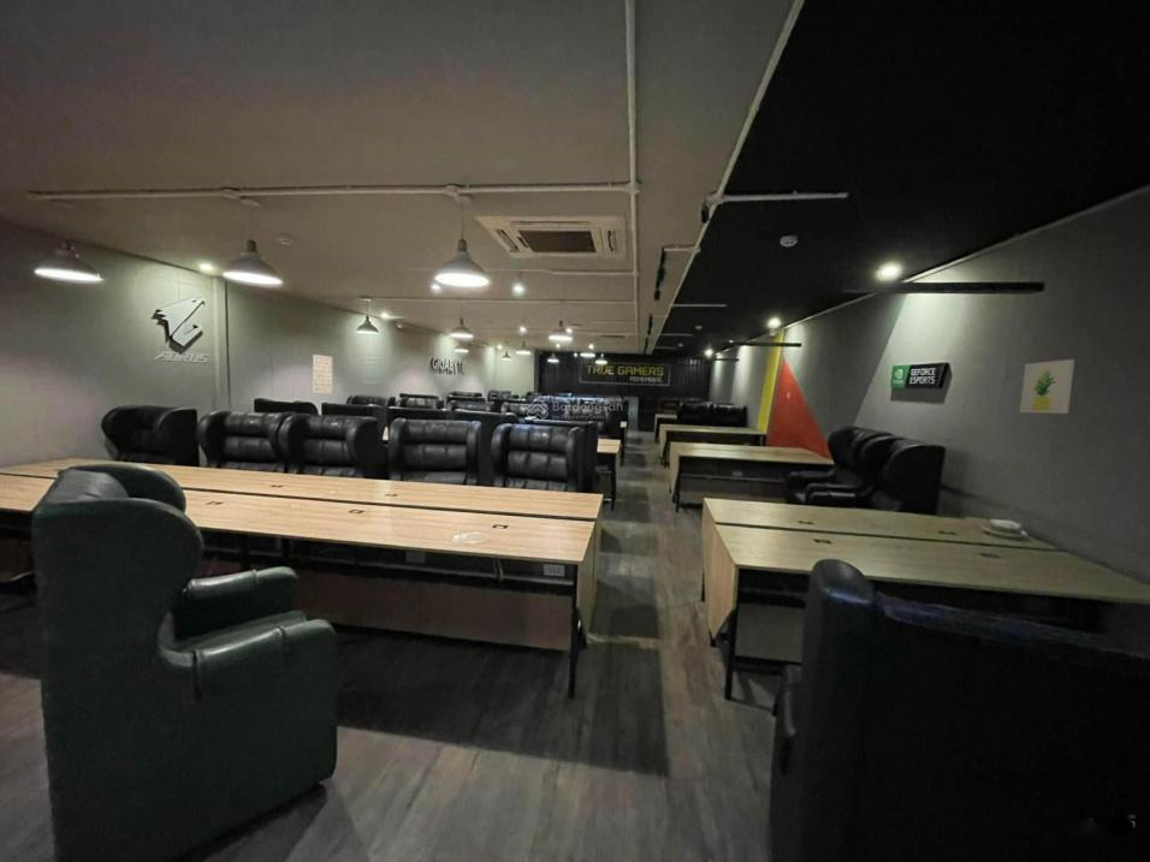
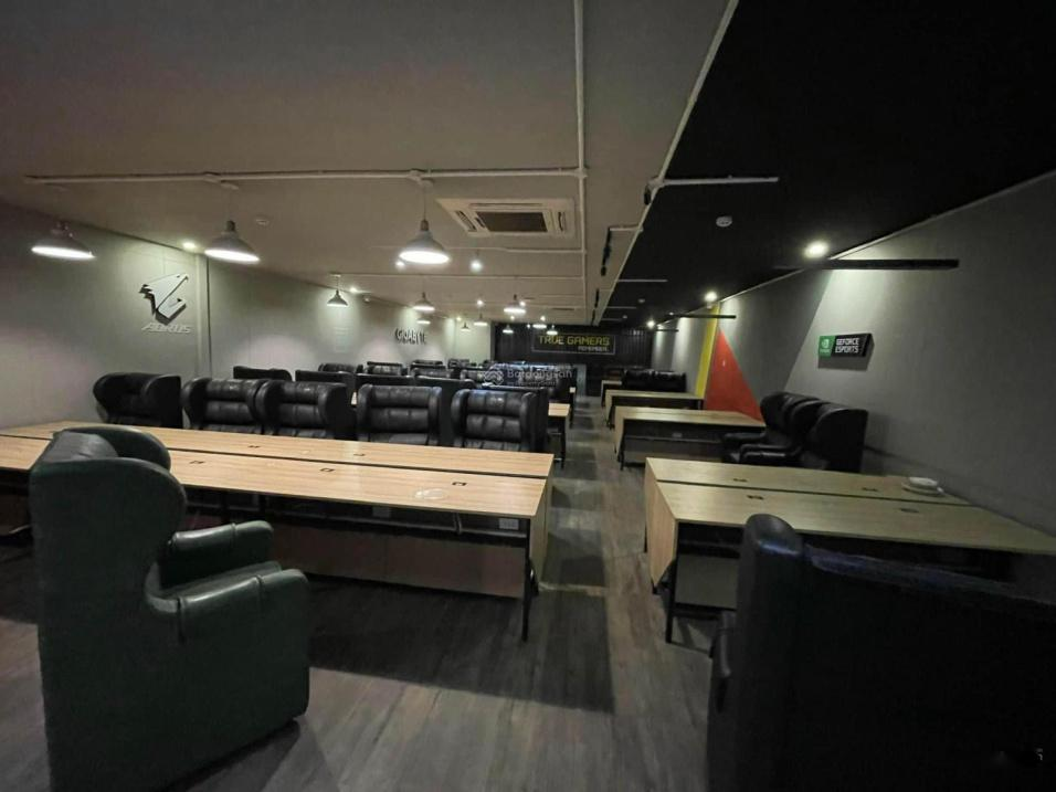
- wall art (1045, 387)
- wall art (322, 374)
